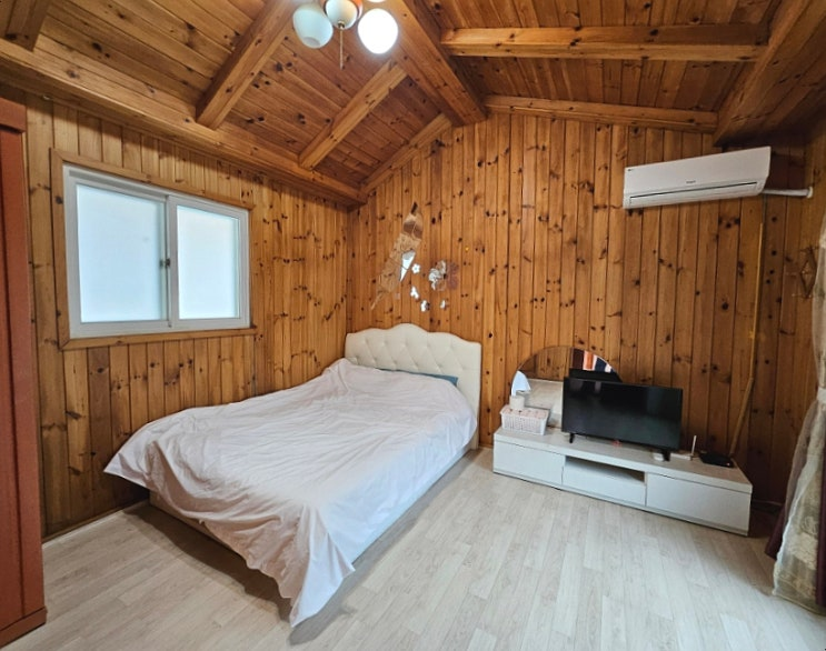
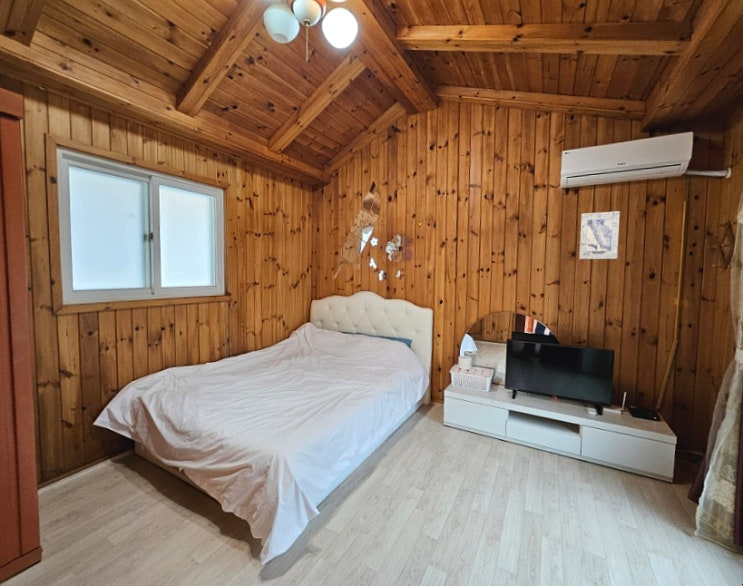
+ wall art (598, 235)
